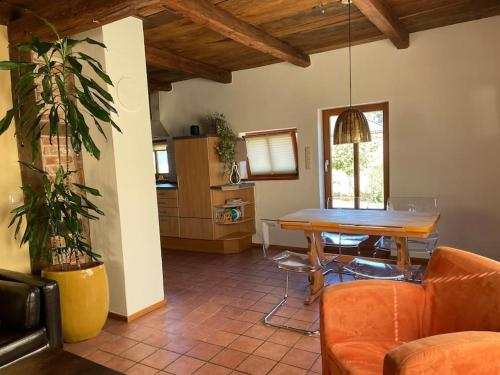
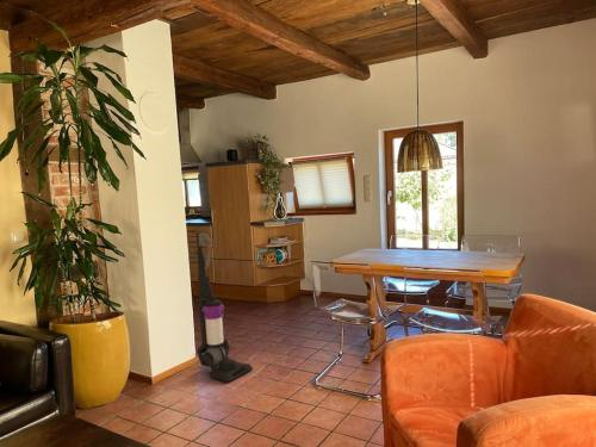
+ vacuum cleaner (216, 303)
